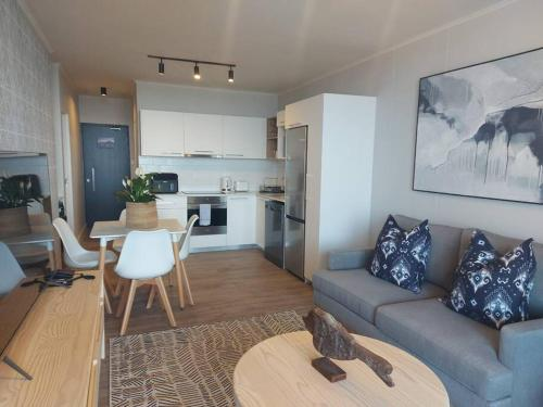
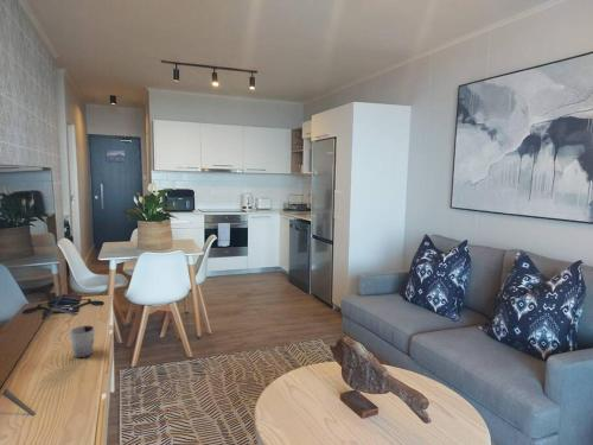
+ cup (83, 339)
